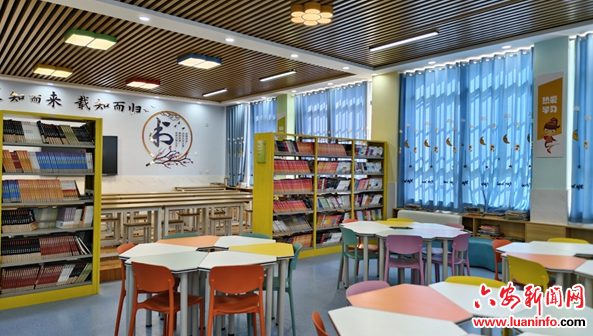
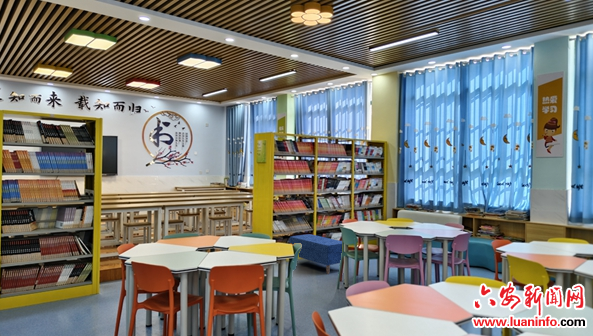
+ bench (317, 252)
